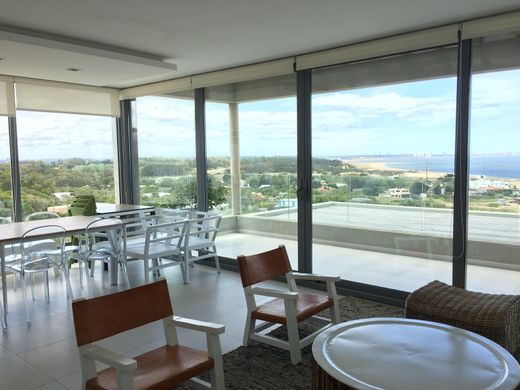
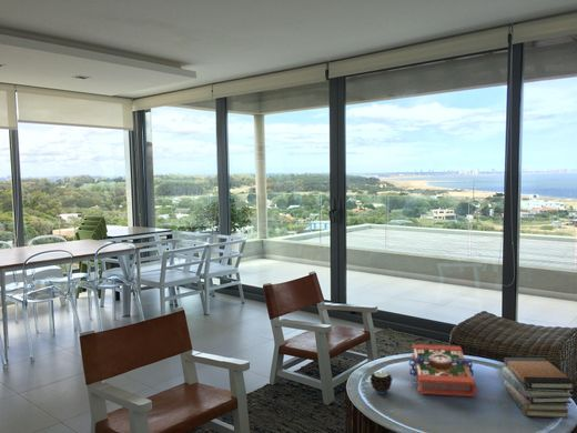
+ book stack (535, 385)
+ book (441, 367)
+ candle (381, 380)
